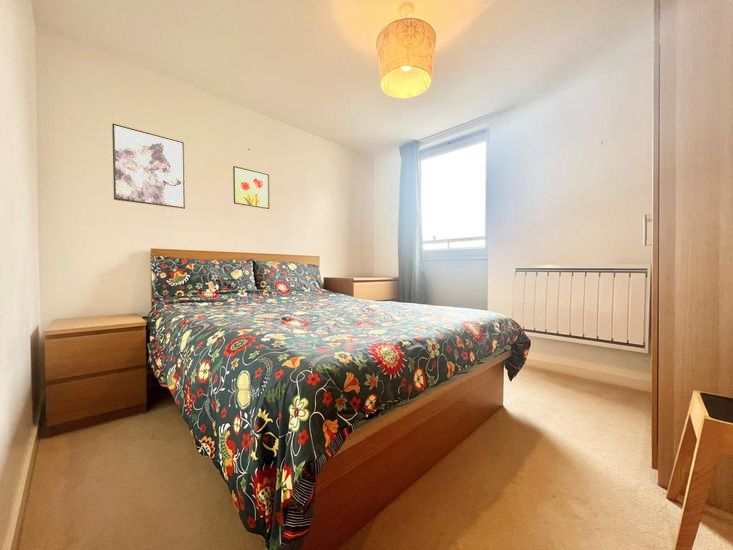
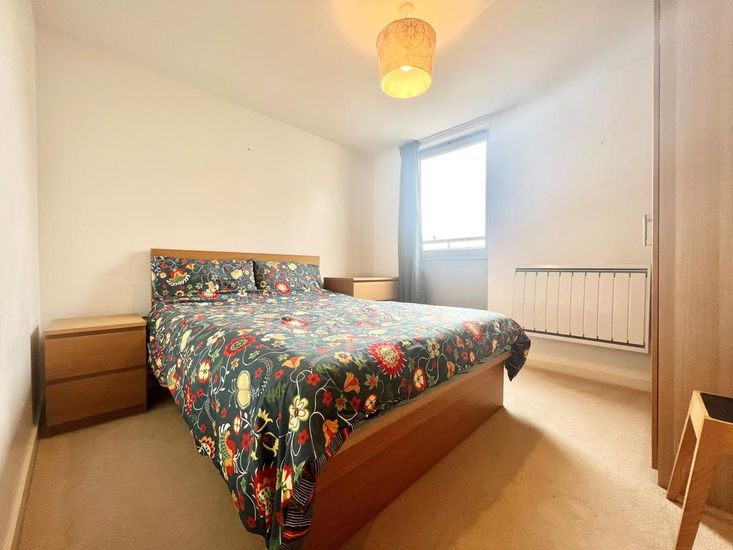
- wall art (251, 188)
- wall art (151, 169)
